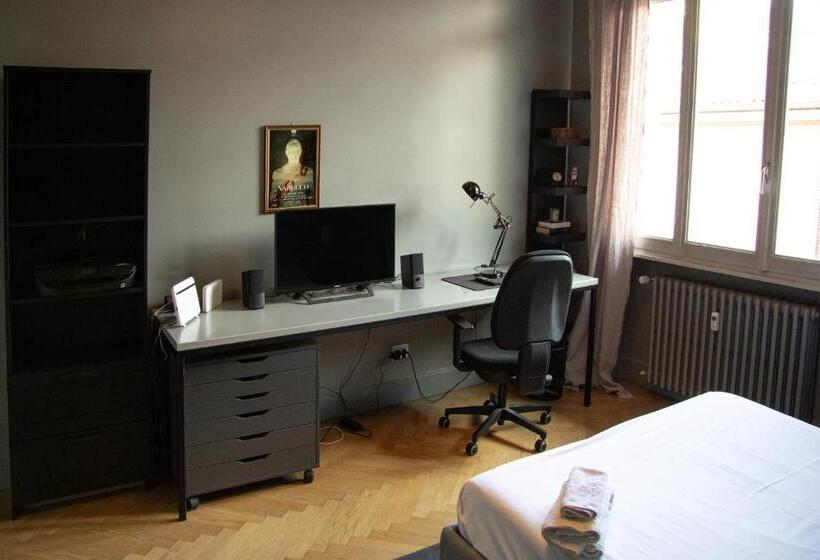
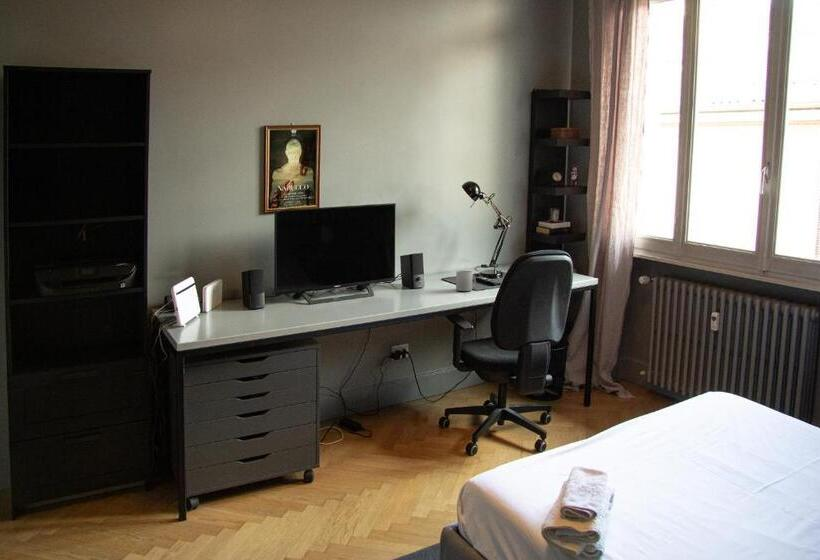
+ mug (466, 280)
